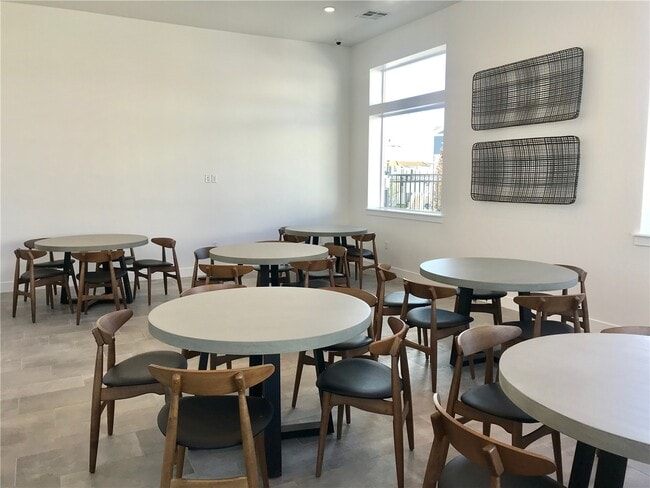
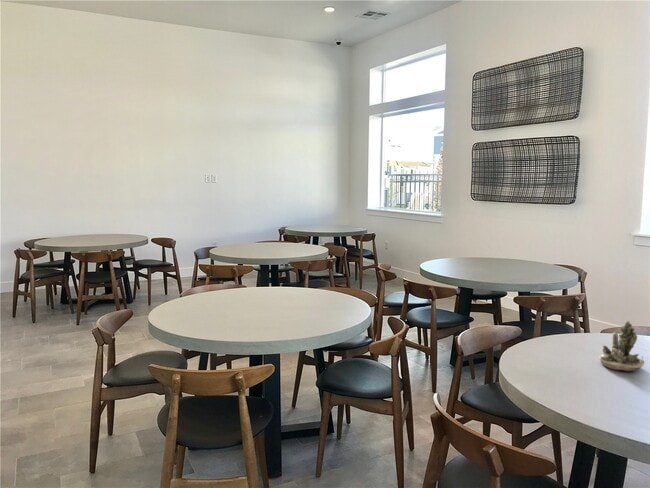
+ succulent planter (622, 344)
